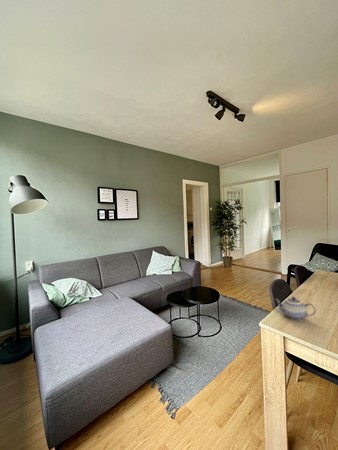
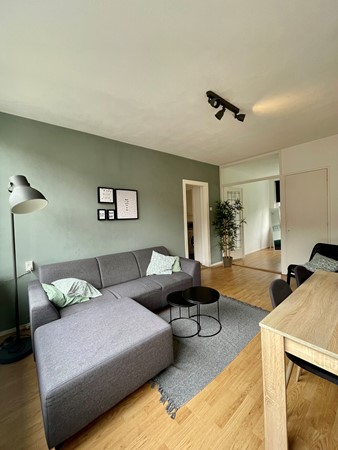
- teapot (294, 307)
